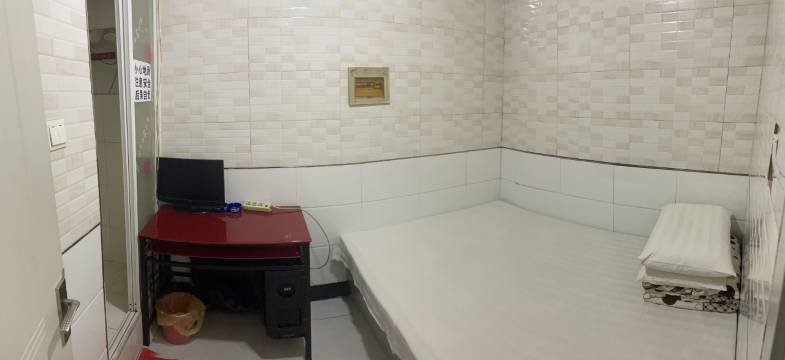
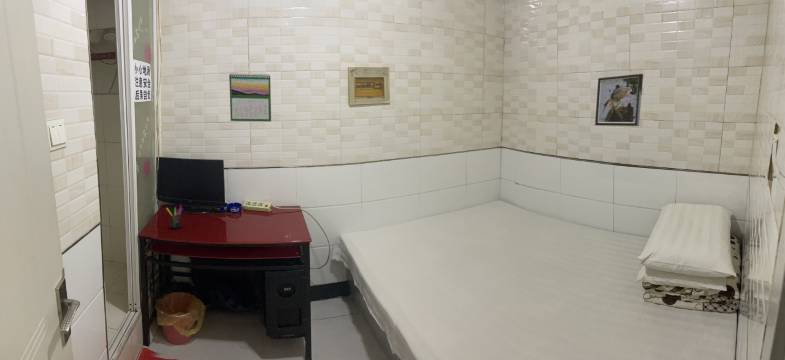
+ calendar (250, 97)
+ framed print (617, 101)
+ pen holder (175, 216)
